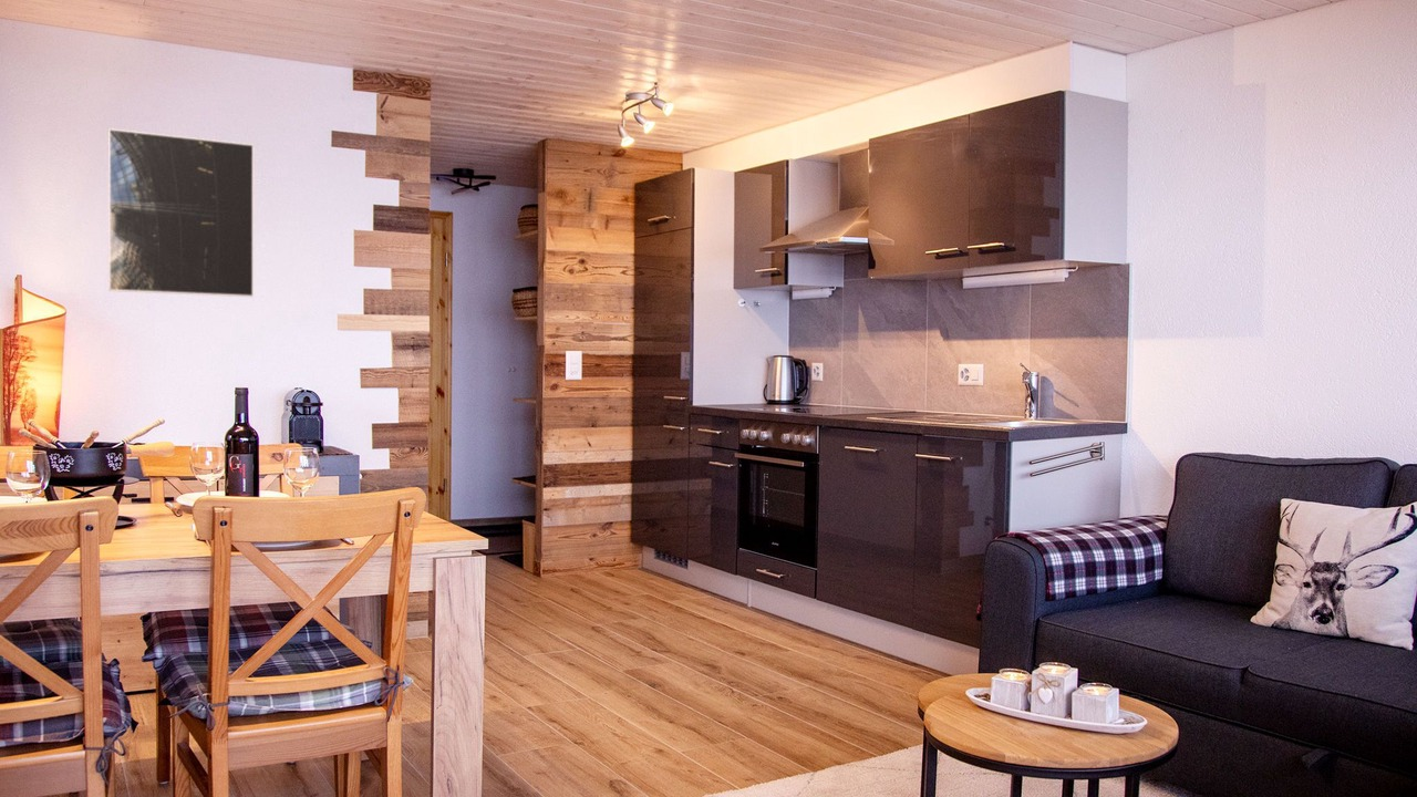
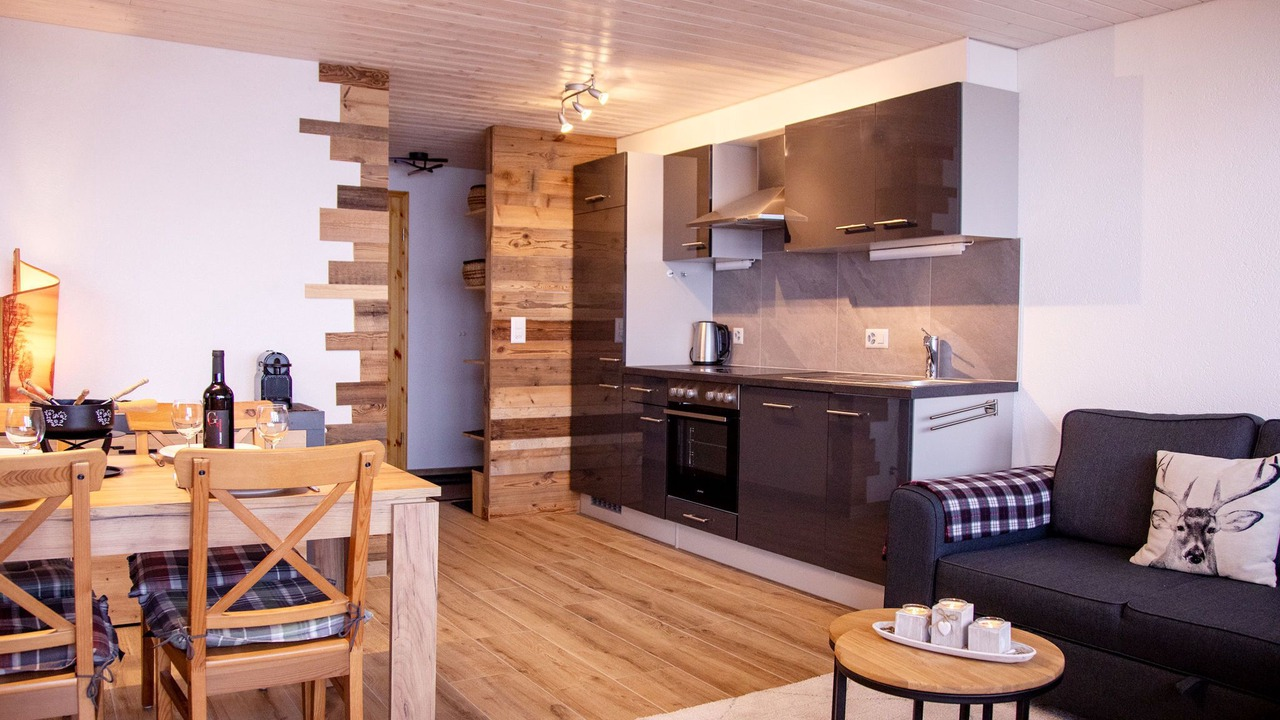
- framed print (183, 215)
